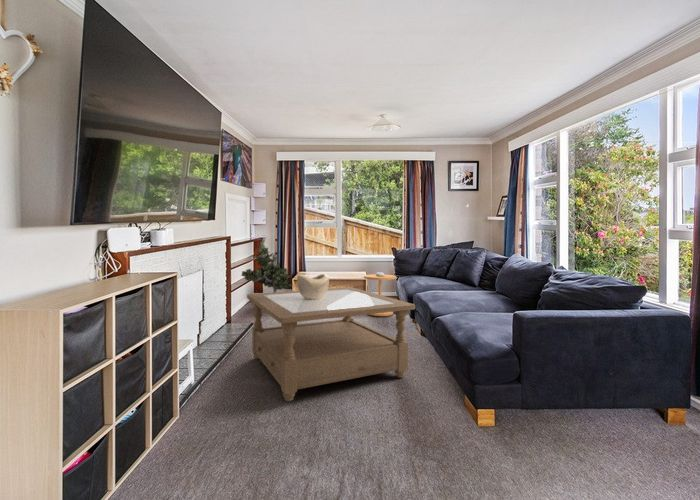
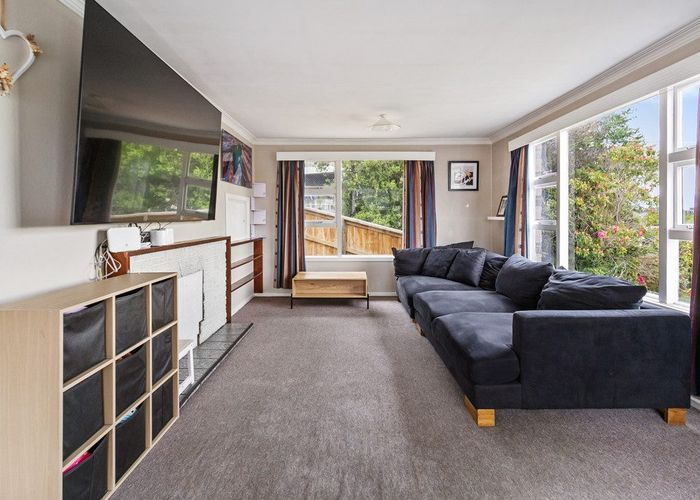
- decorative bowl (313, 286)
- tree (271, 272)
- coffee table (324, 333)
- side table (379, 292)
